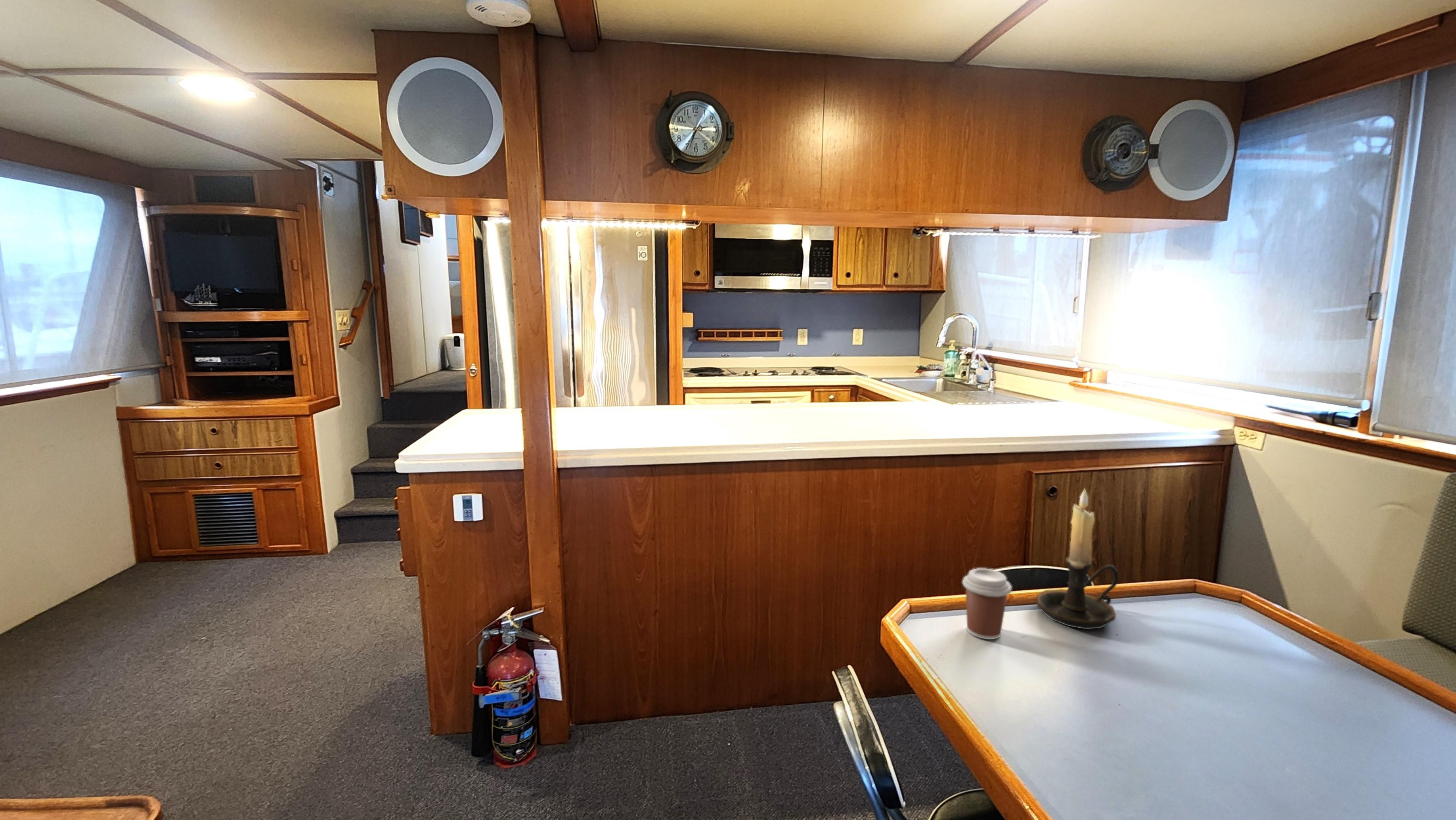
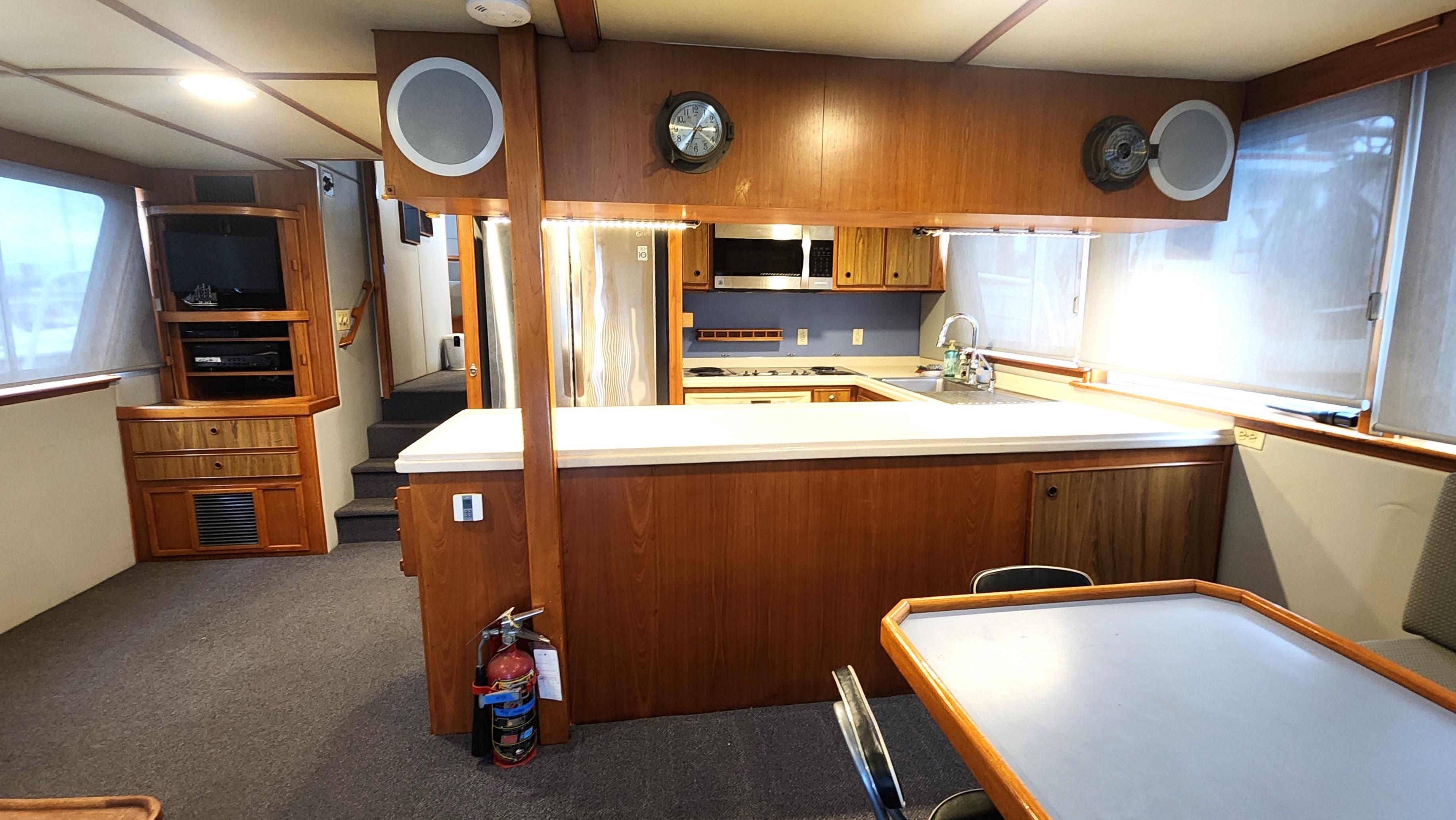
- coffee cup (985, 603)
- candle holder (1088, 551)
